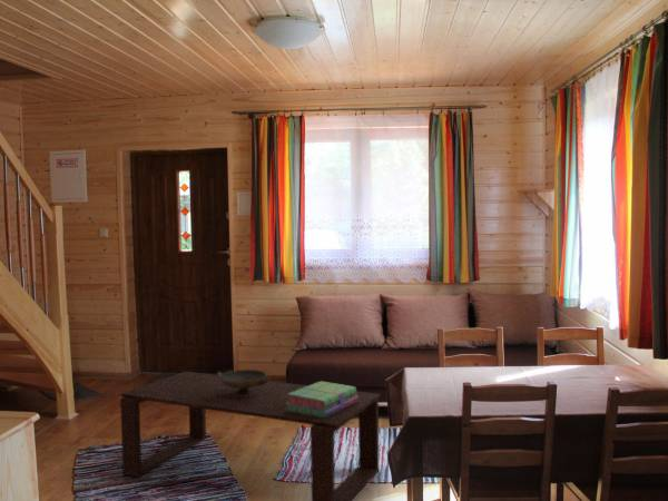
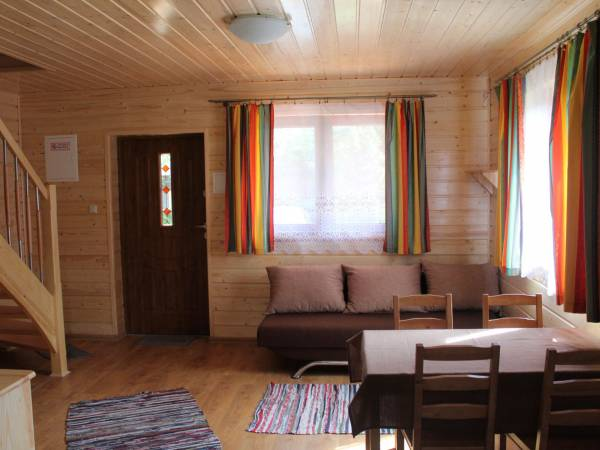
- stack of books (322, 397)
- coffee table (252, 415)
- decorative bowl (243, 383)
